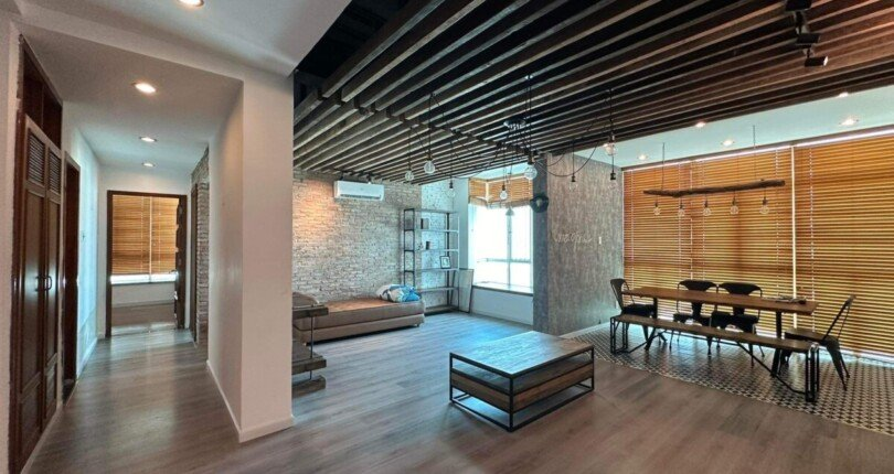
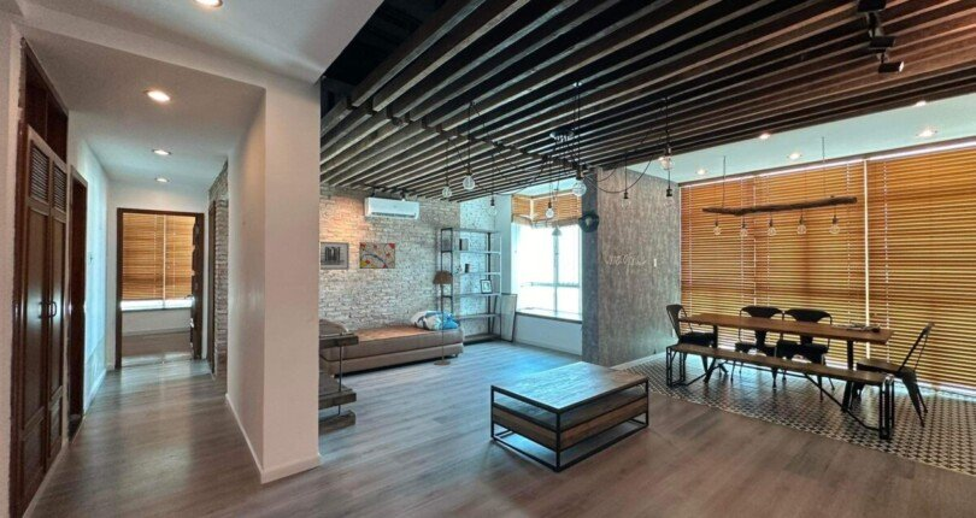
+ floor lamp (442, 317)
+ wall art (331, 255)
+ wall art (377, 255)
